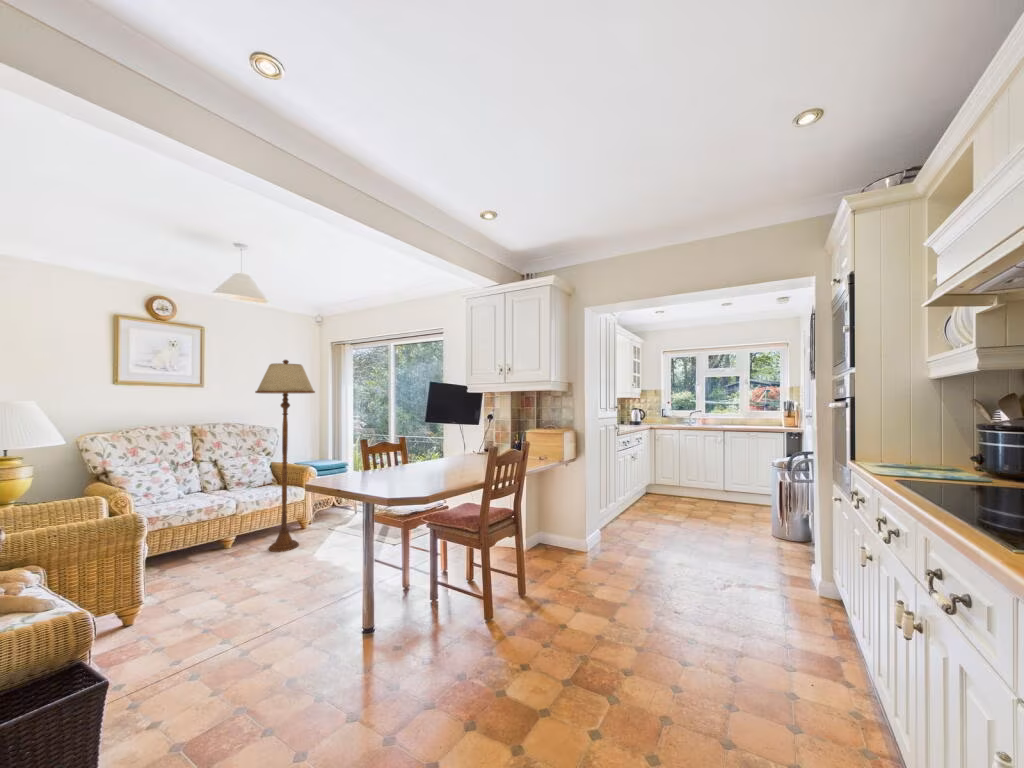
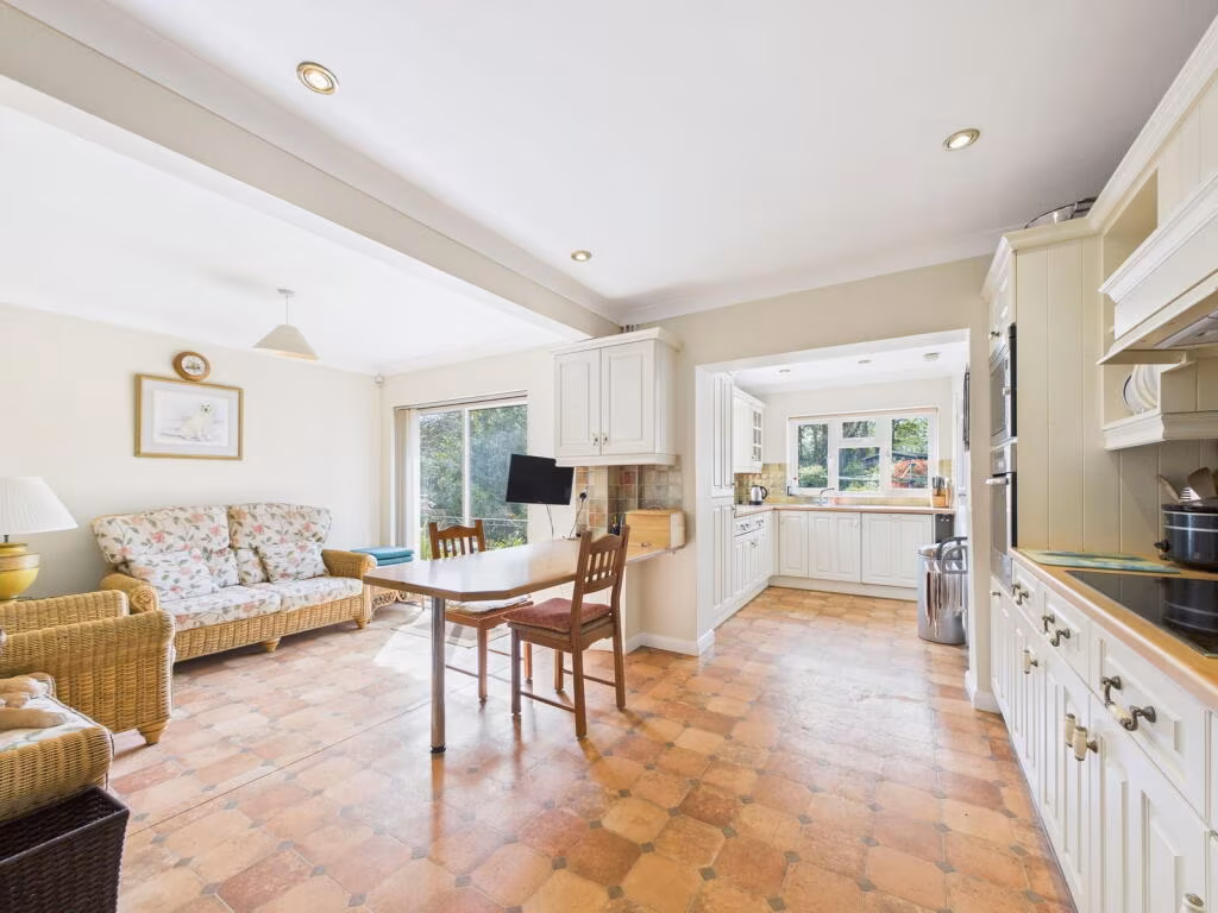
- floor lamp (285, 453)
